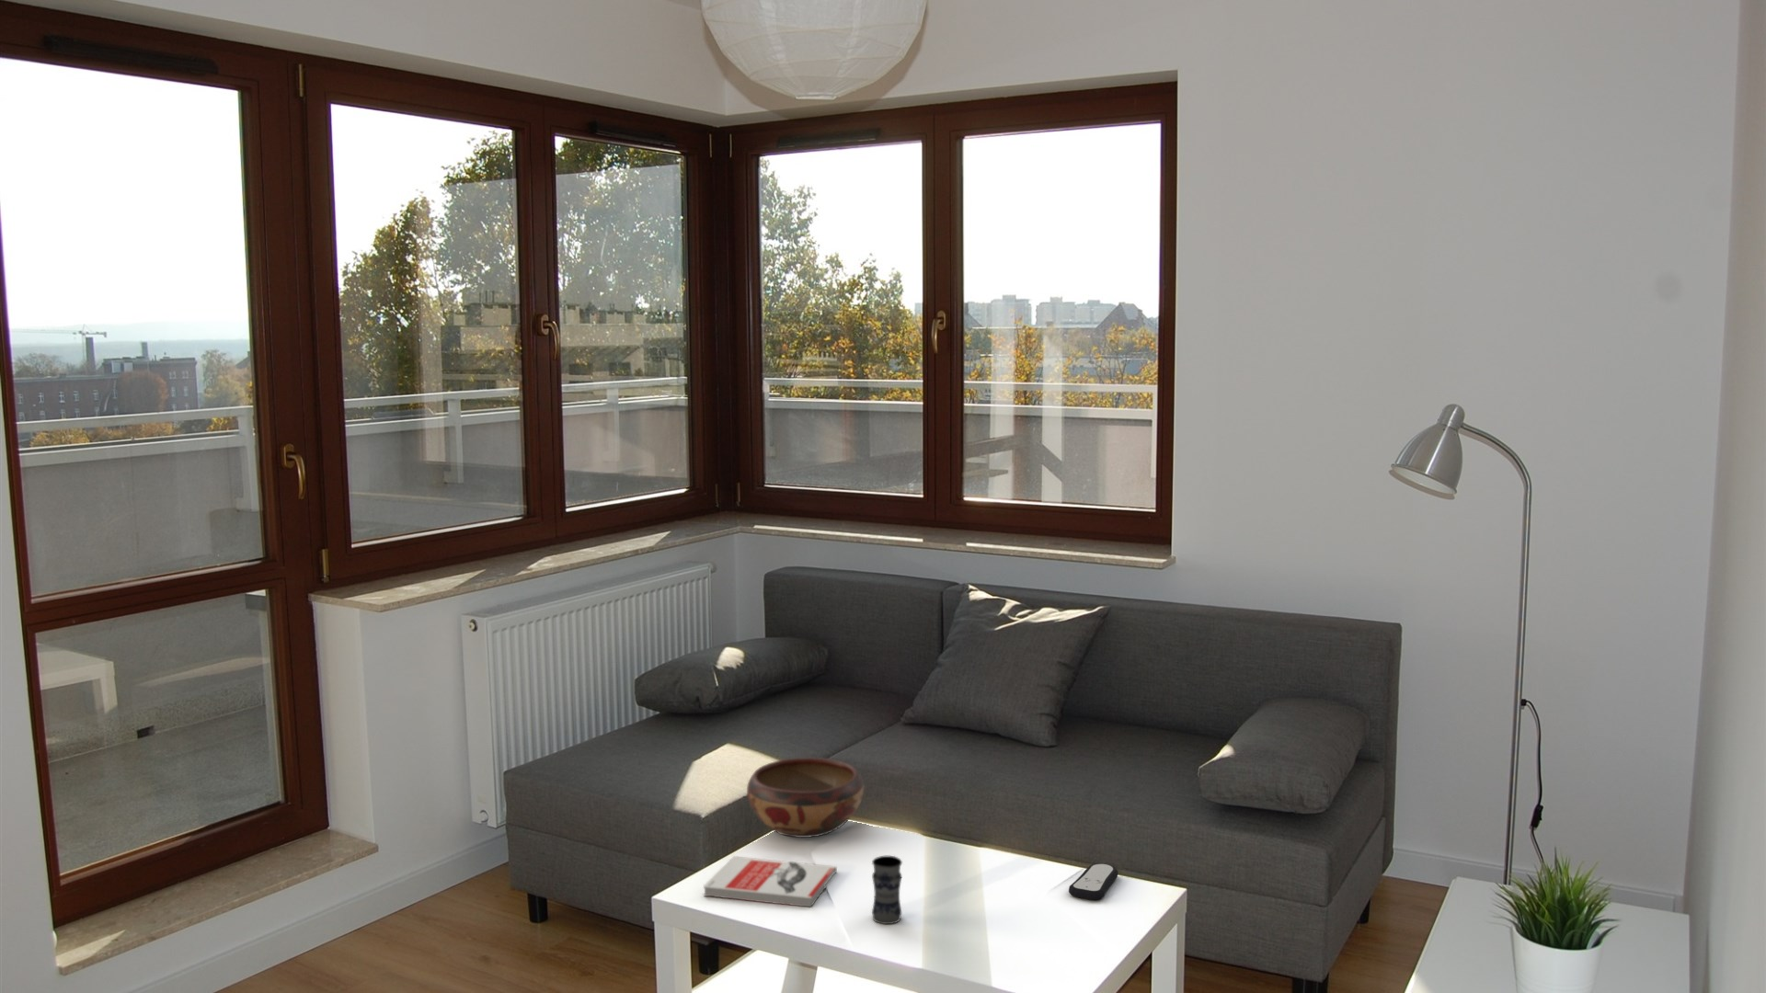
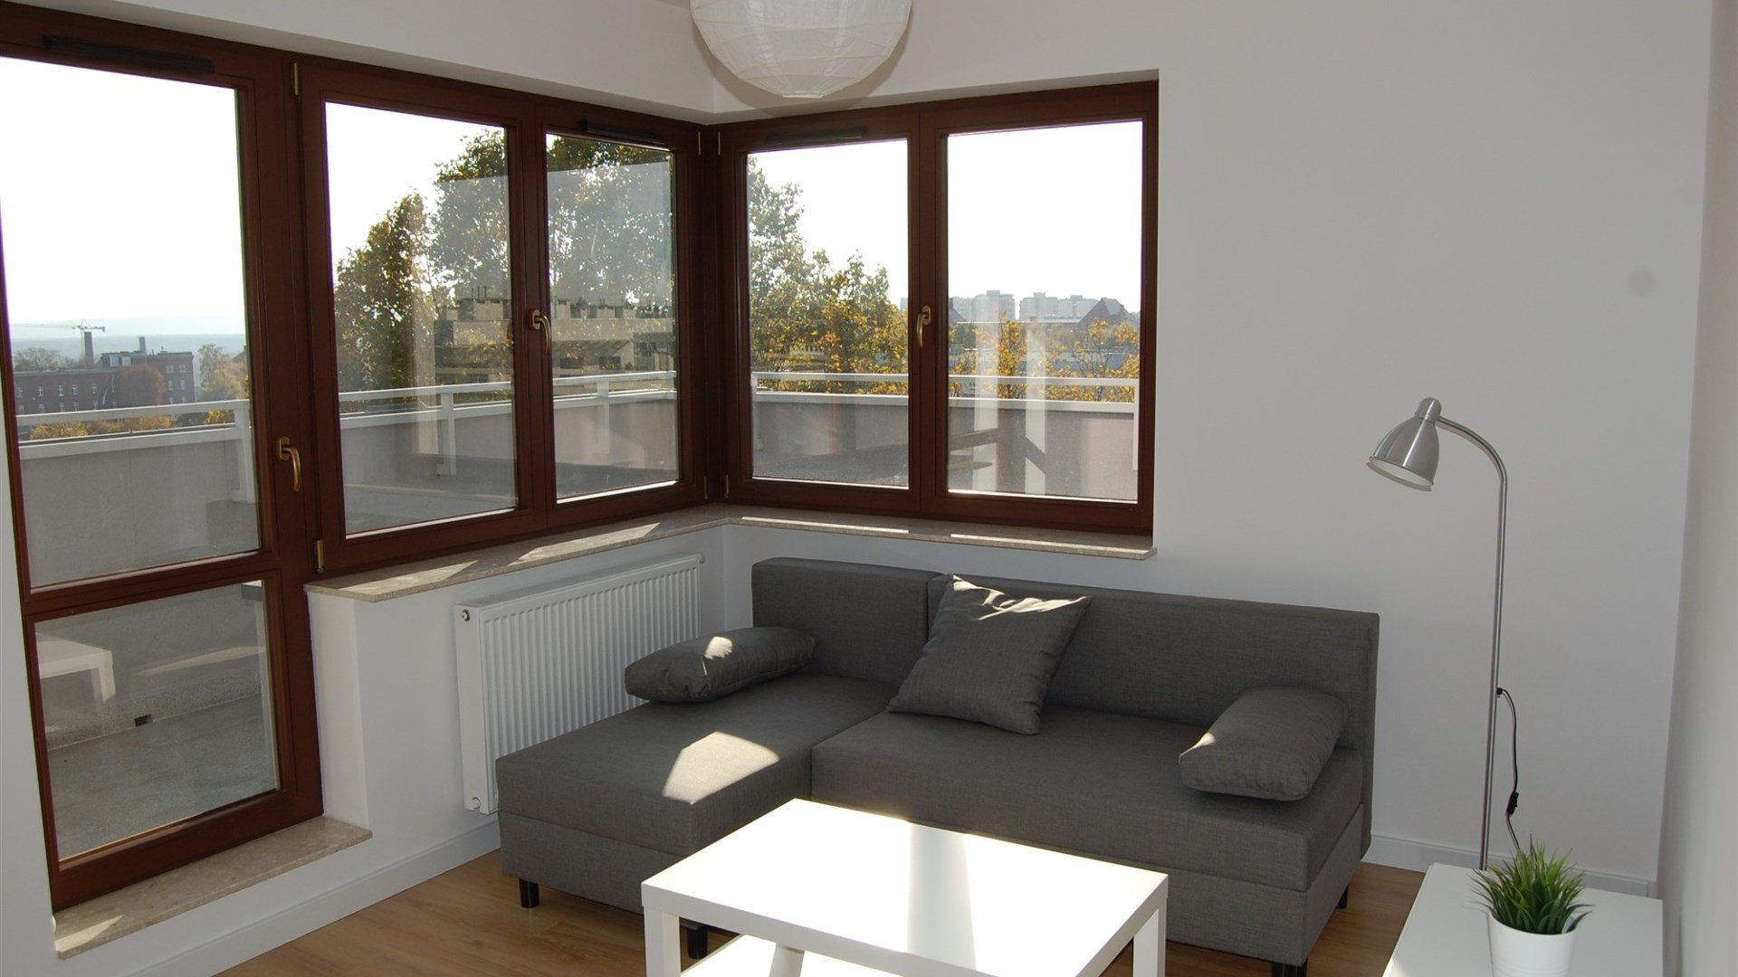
- remote control (1094, 880)
- book (770, 880)
- decorative bowl (805, 800)
- jar (887, 889)
